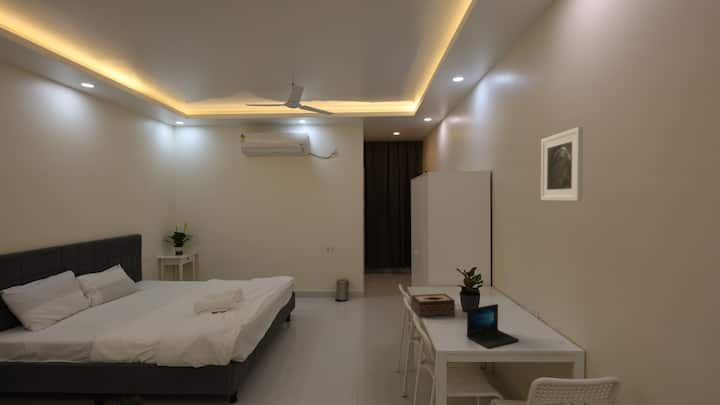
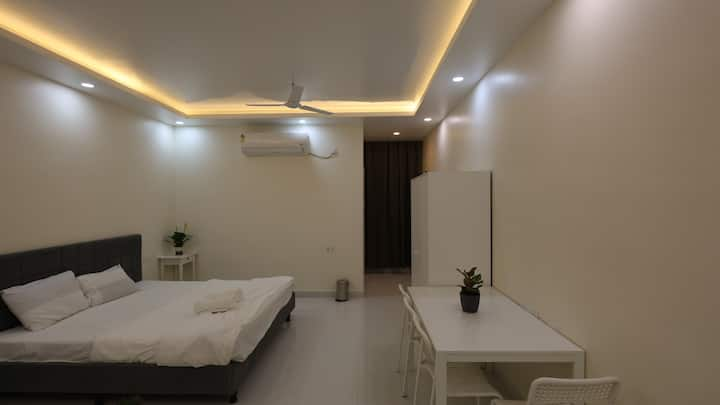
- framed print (559, 167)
- laptop (492, 324)
- tissue box (432, 304)
